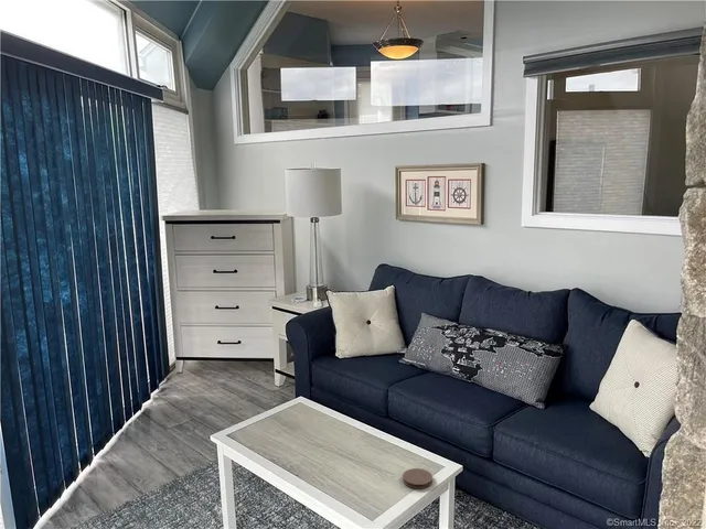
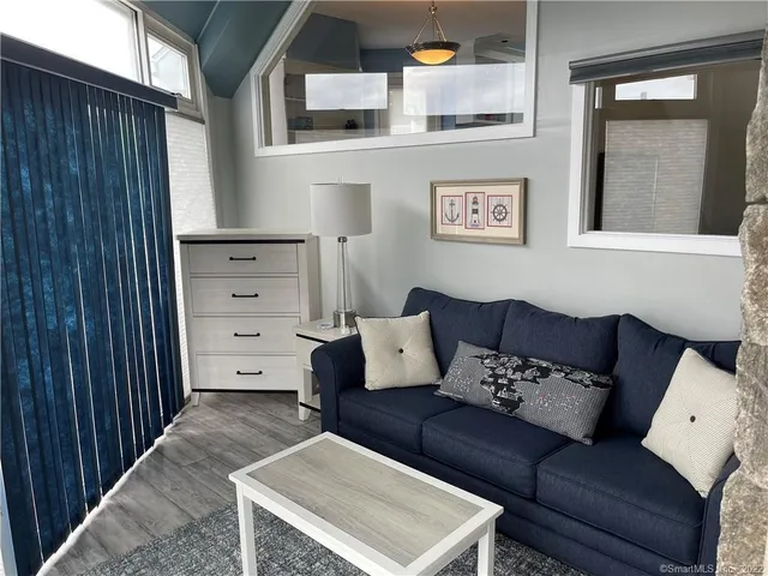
- coaster (417, 477)
